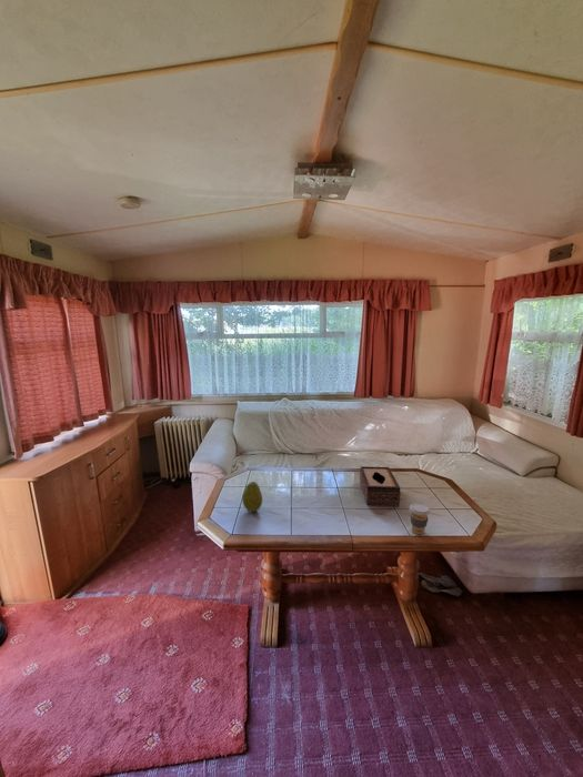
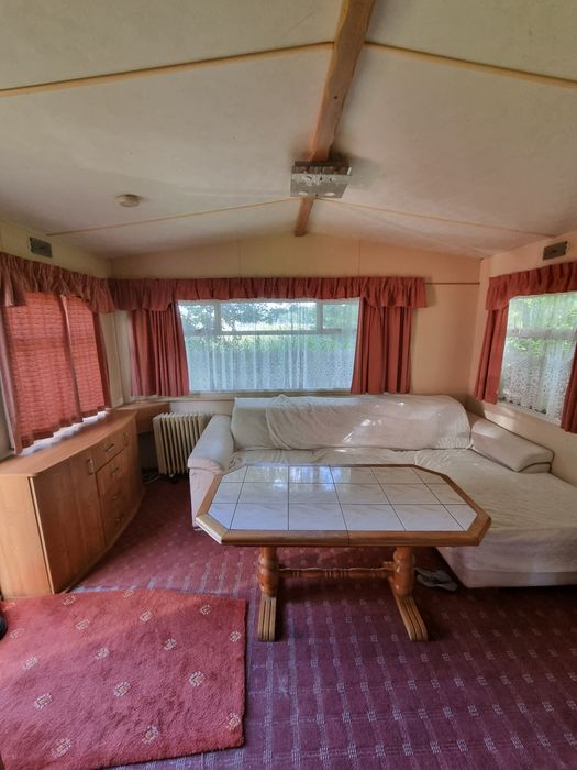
- fruit (252, 496)
- tissue box (378, 484)
- coffee cup (419, 518)
